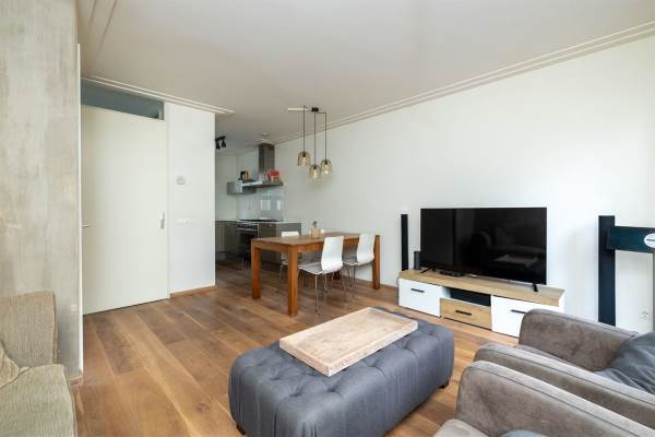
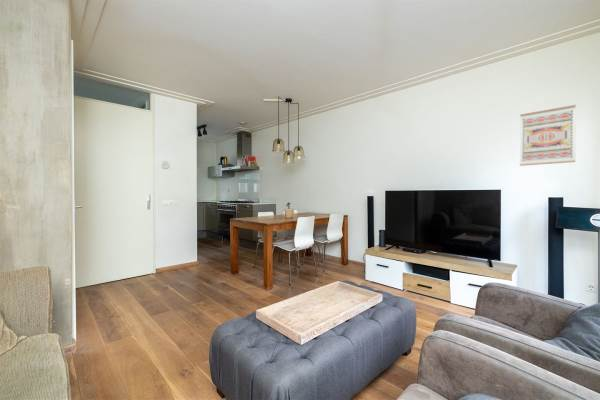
+ wall art (546, 137)
